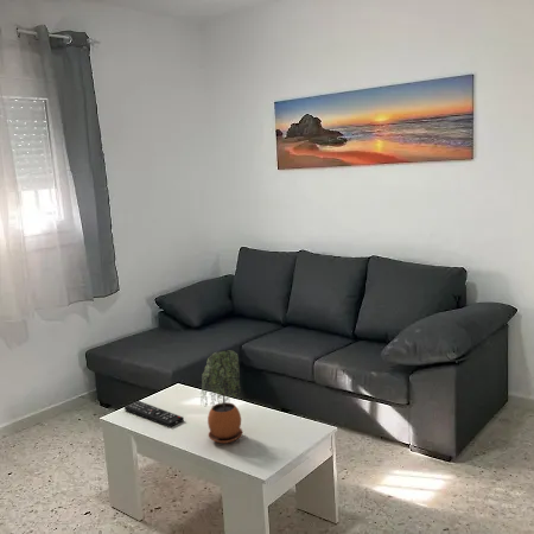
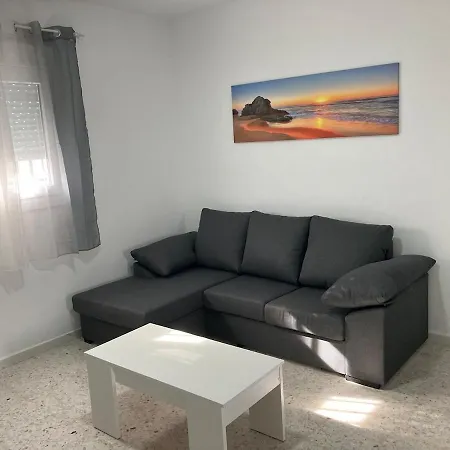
- remote control (153, 413)
- potted plant (221, 395)
